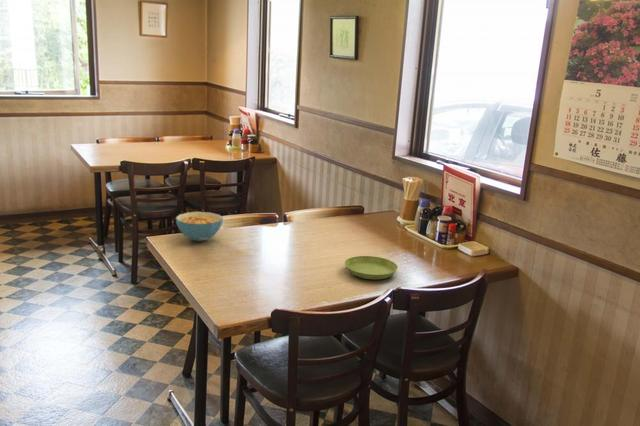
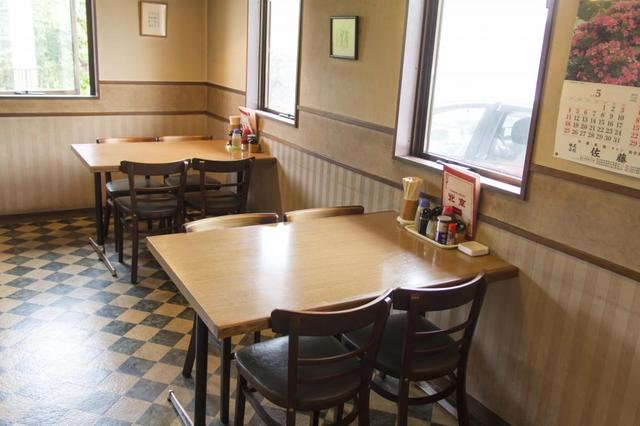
- cereal bowl (199, 228)
- saucer (370, 268)
